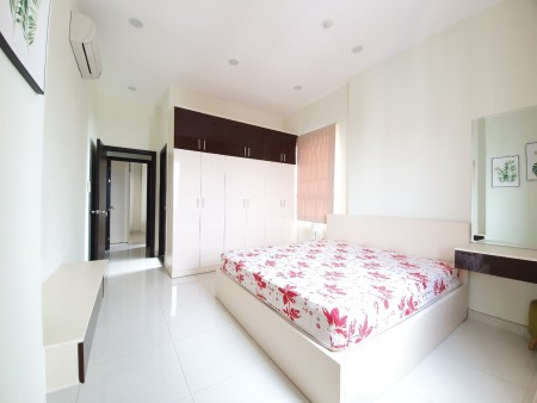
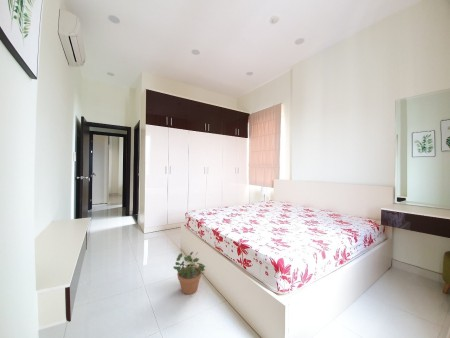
+ potted plant (191, 273)
